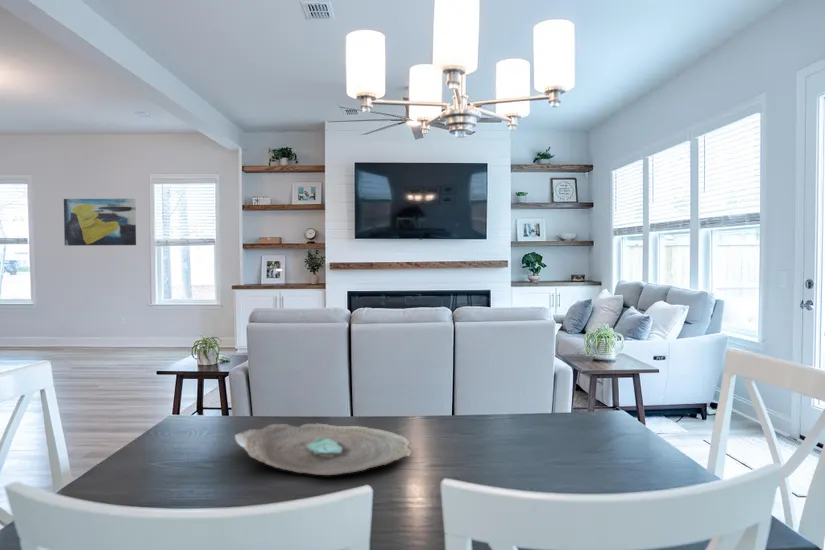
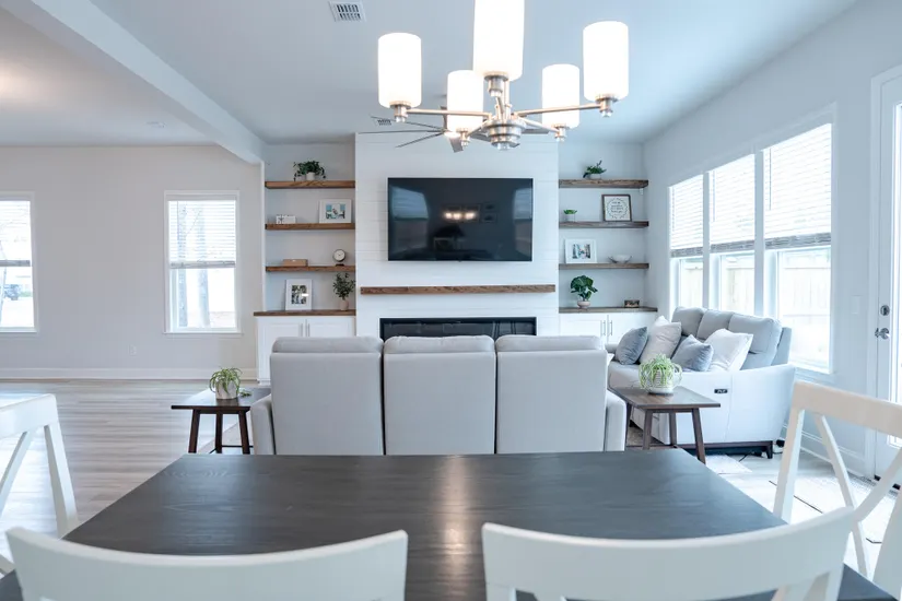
- decorative bowl (327, 440)
- wall art (100, 222)
